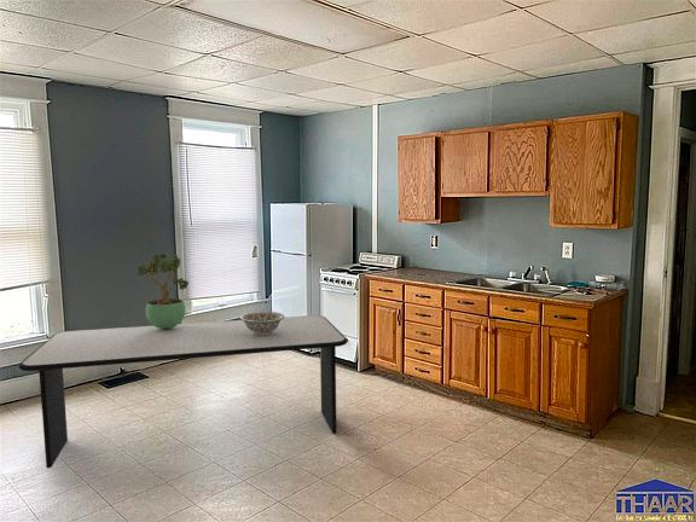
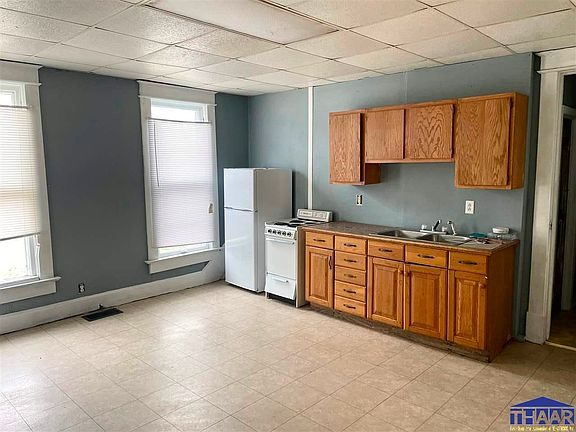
- decorative bowl (262, 324)
- potted plant (162, 291)
- dining table (190, 358)
